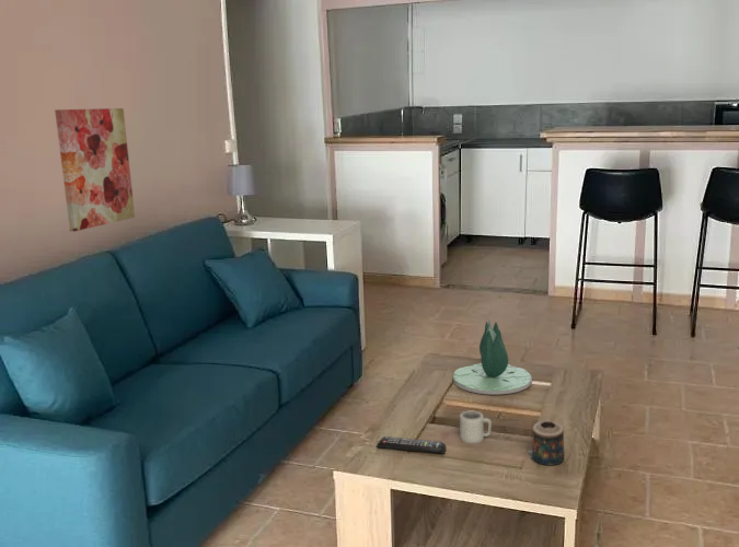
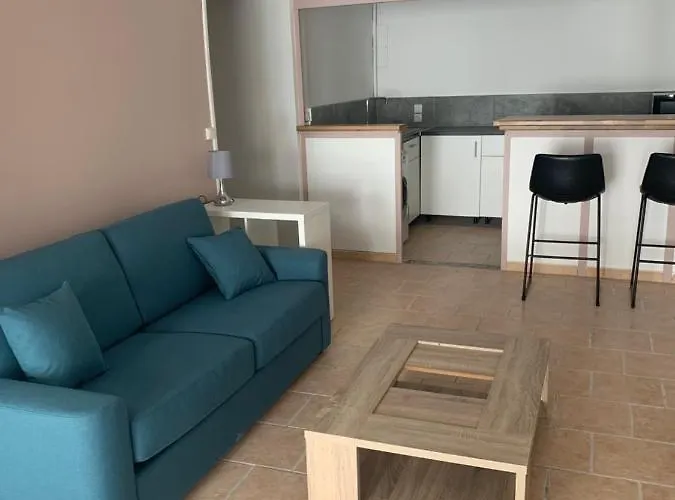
- wall art (97, 167)
- candle (544, 440)
- remote control (411, 445)
- cup (475, 427)
- succulent plant (492, 349)
